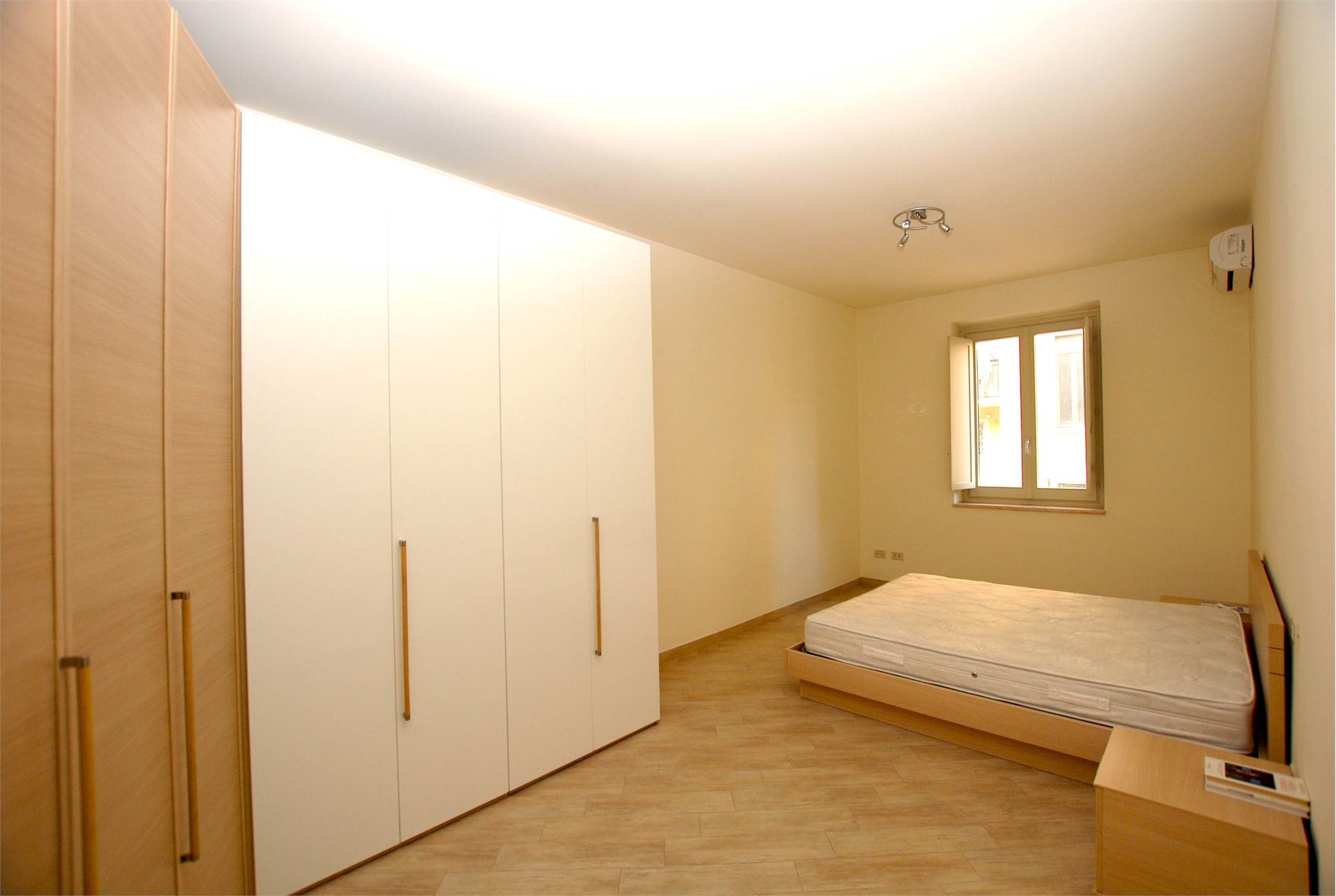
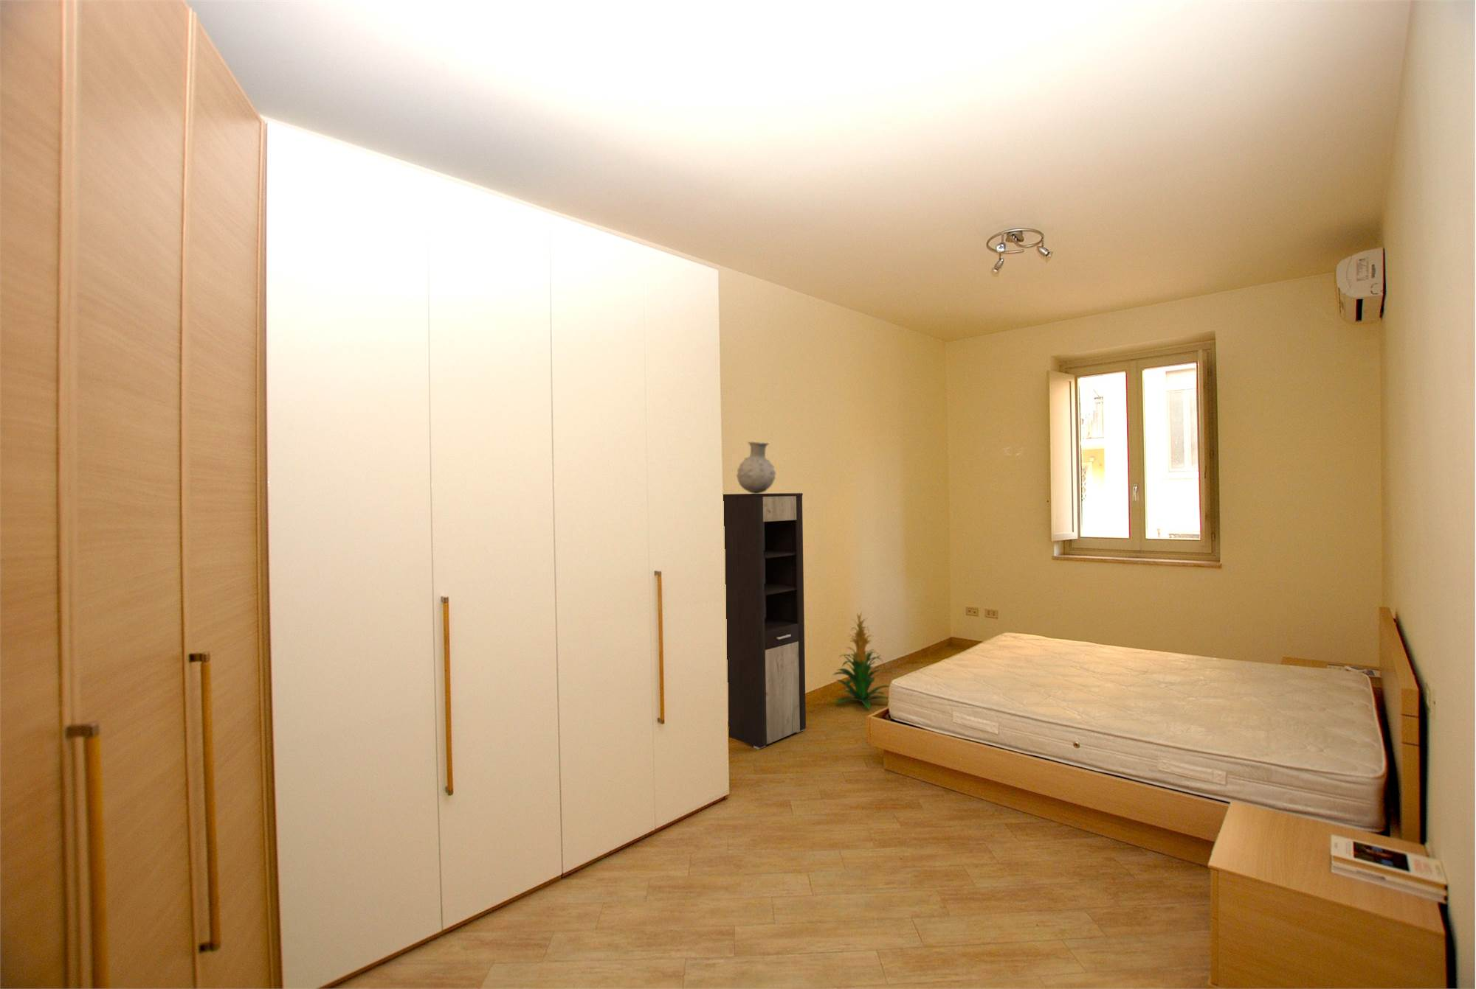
+ cabinet (763, 613)
+ indoor plant (861, 657)
+ vase (756, 467)
